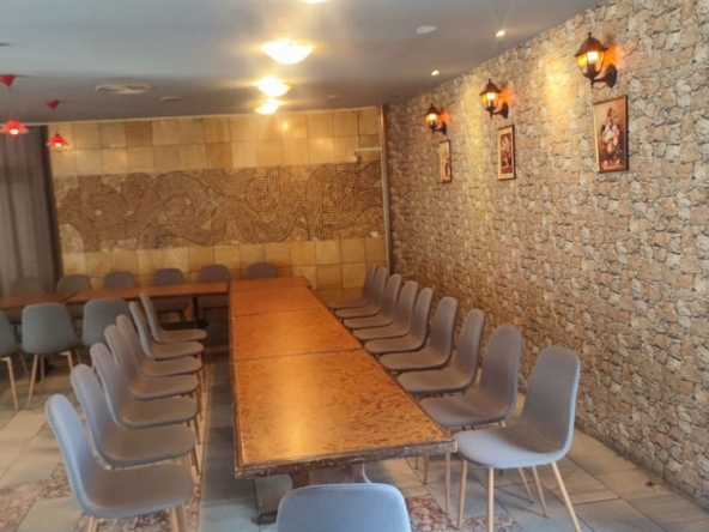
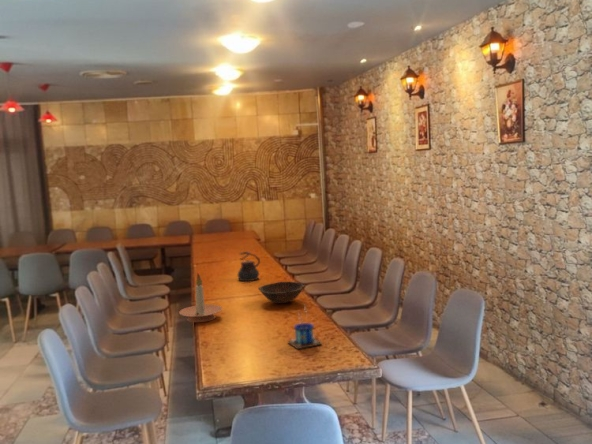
+ bowl (282, 293)
+ mug (304, 324)
+ candle holder (199, 295)
+ teapot (248, 265)
